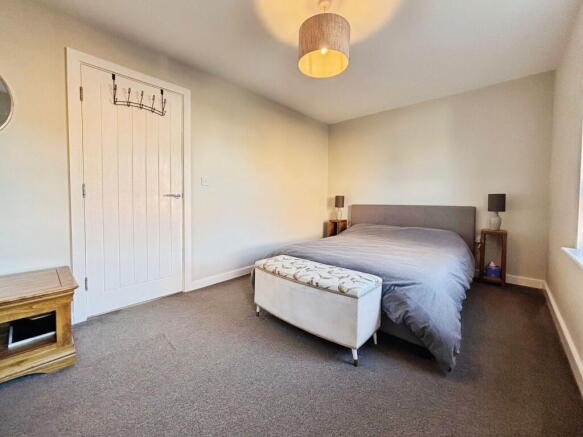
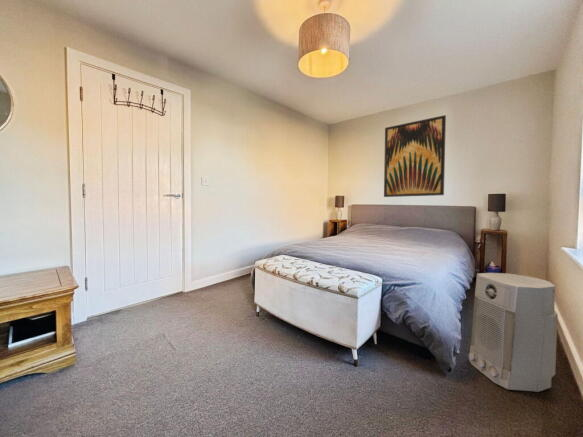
+ wall art (412, 159)
+ air purifier (513, 326)
